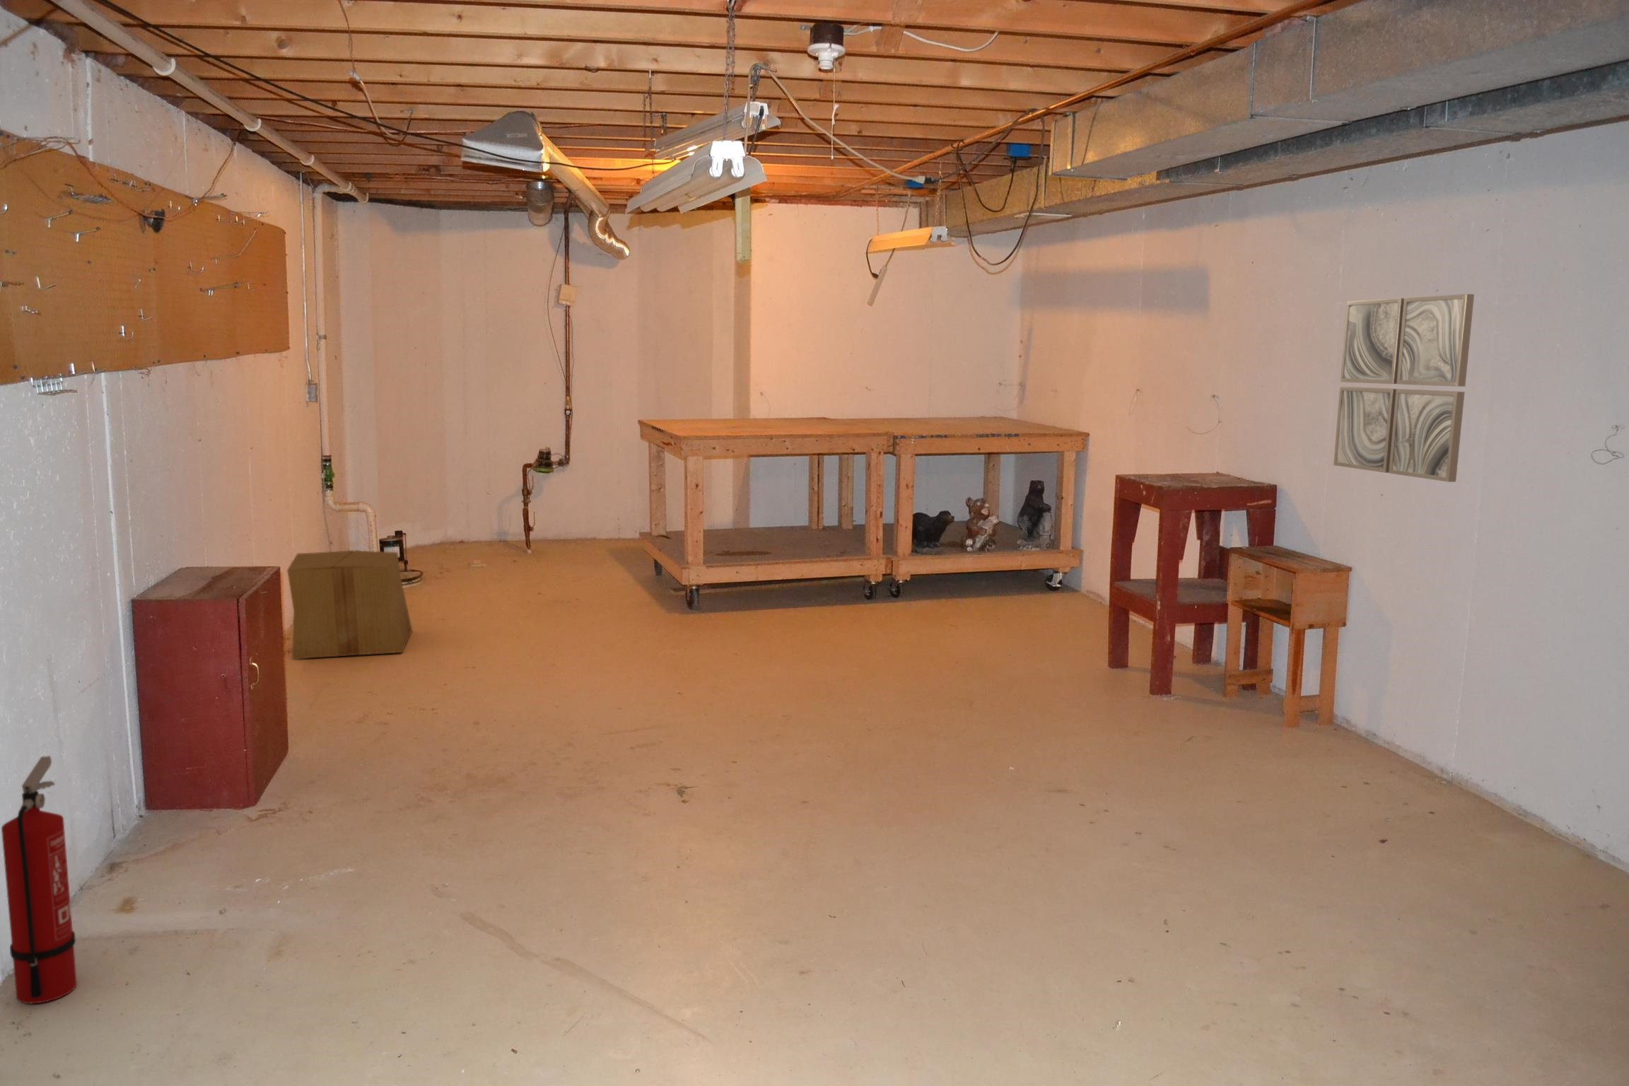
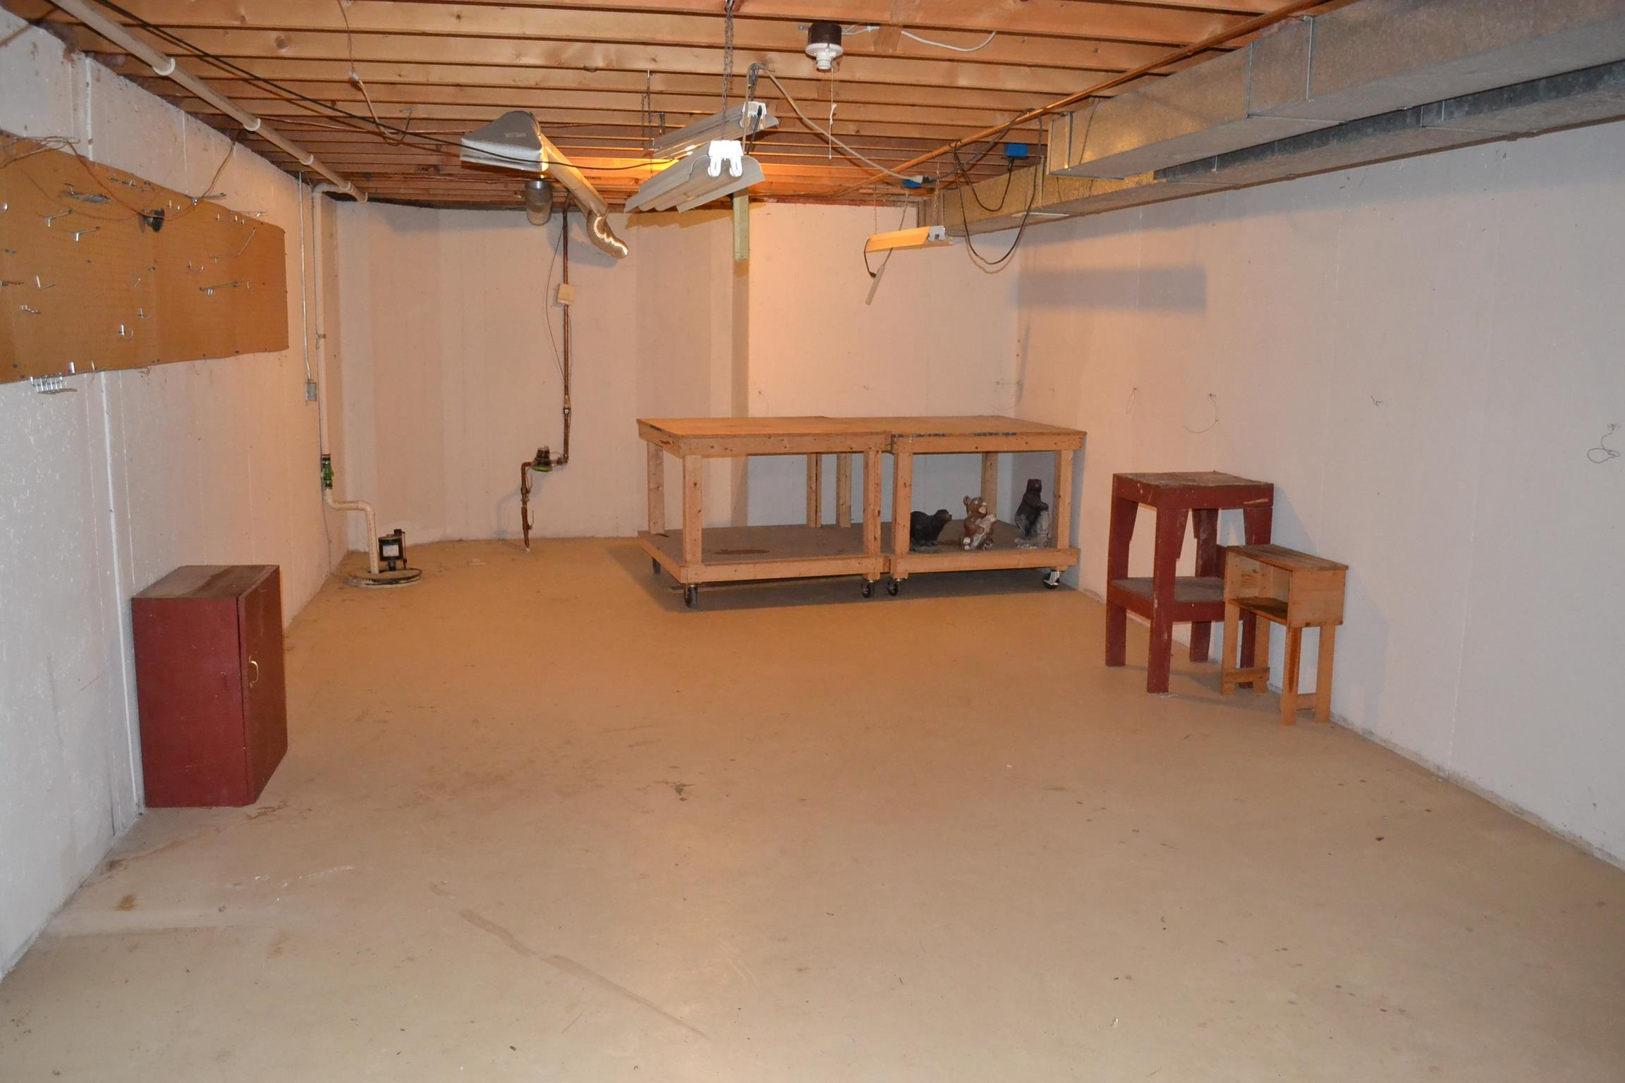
- wall art (1397, 389)
- fire extinguisher (40, 879)
- cardboard box (348, 601)
